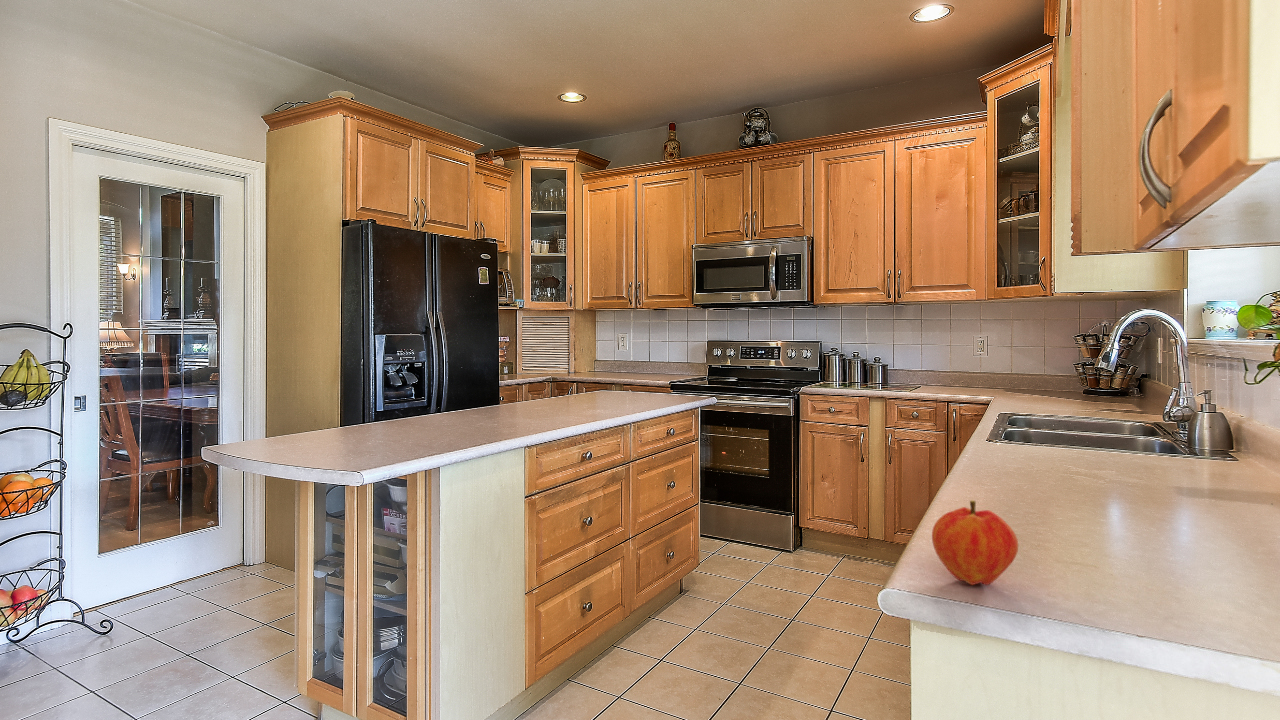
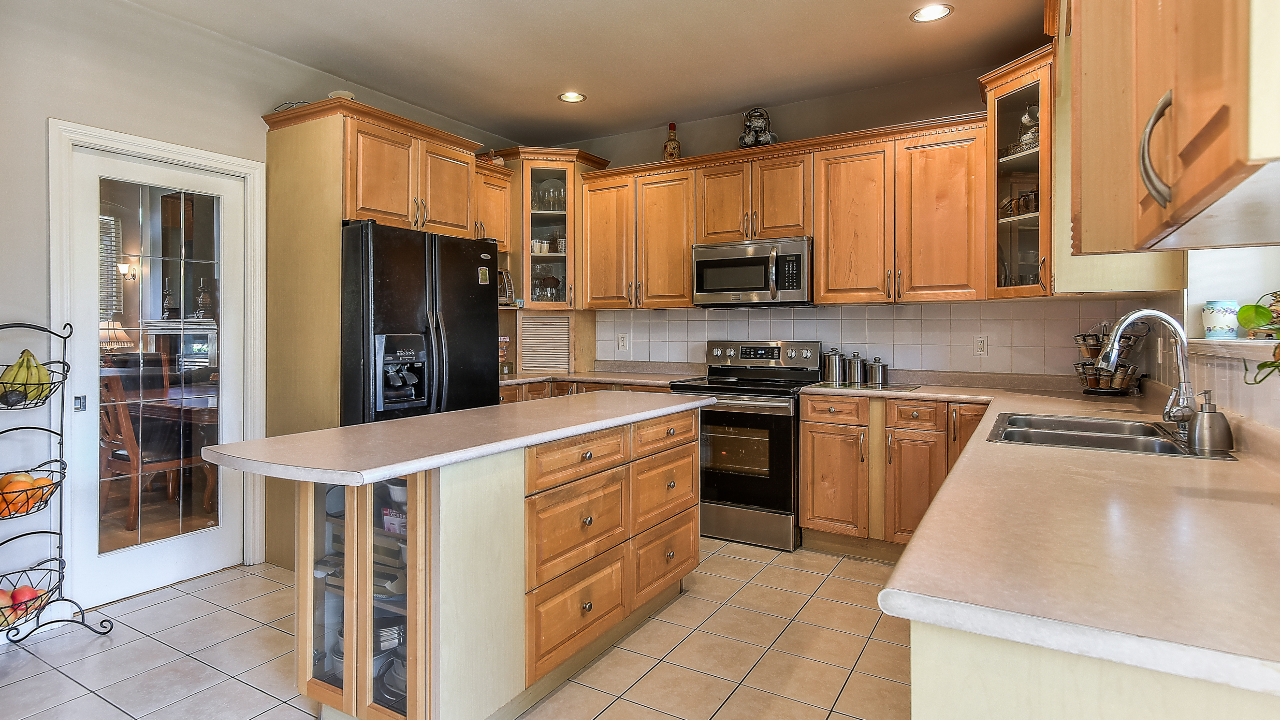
- fruit (973, 540)
